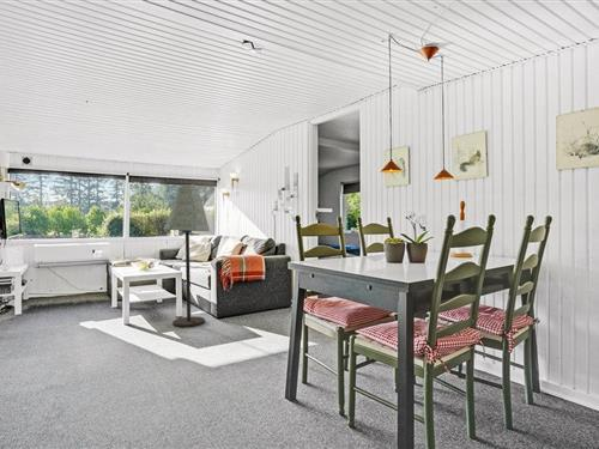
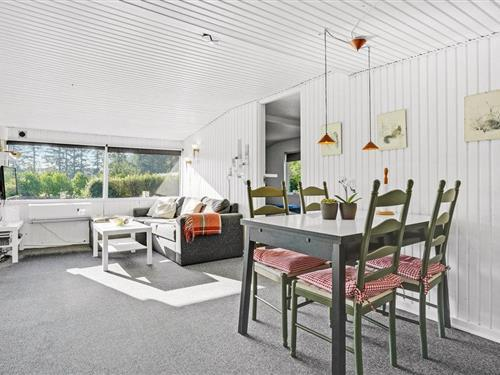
- floor lamp (187, 253)
